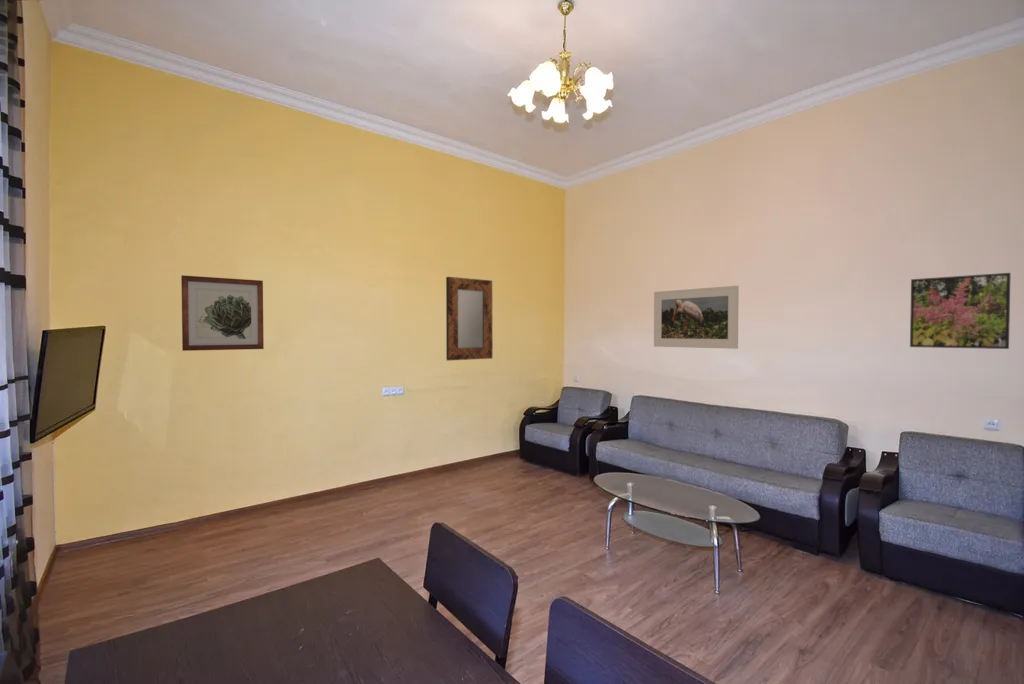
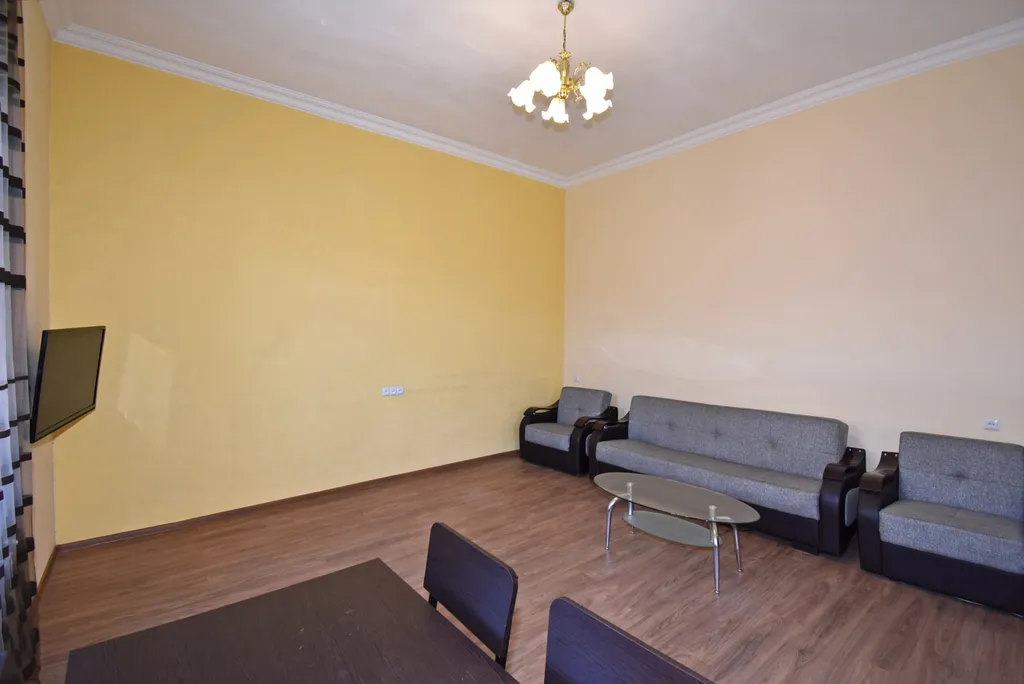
- wall art (224, 314)
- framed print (693, 318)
- home mirror (470, 319)
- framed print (957, 312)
